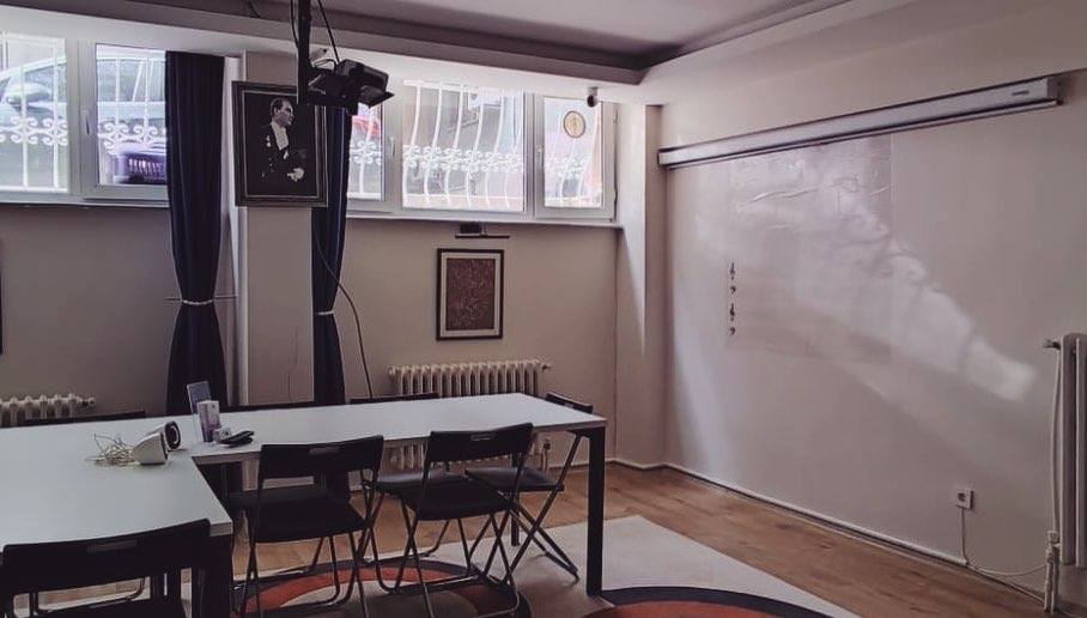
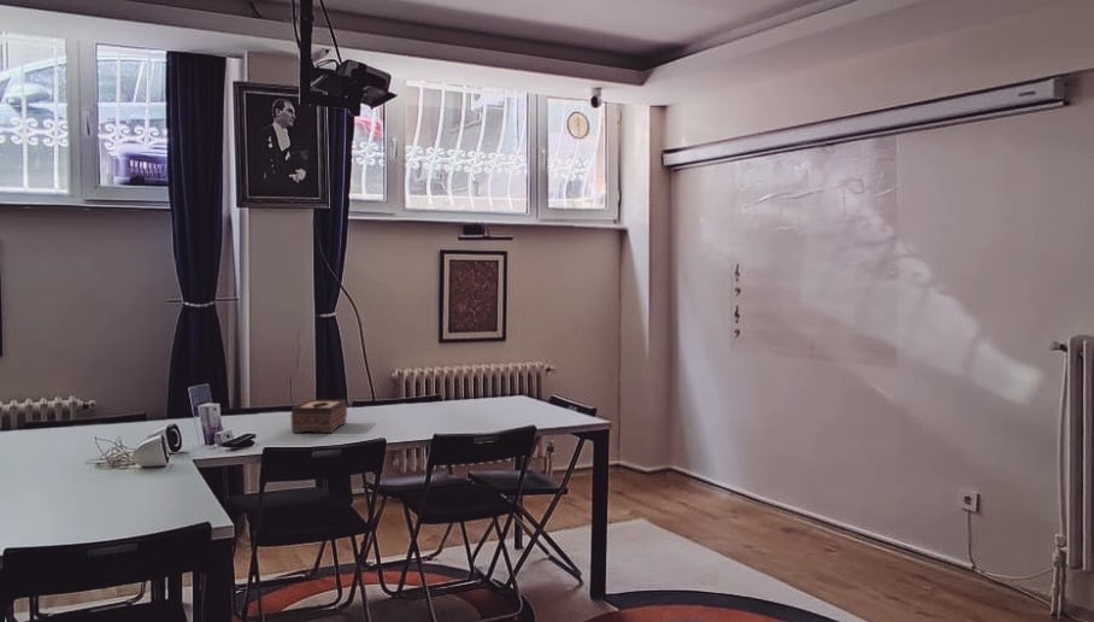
+ tissue box (319, 415)
